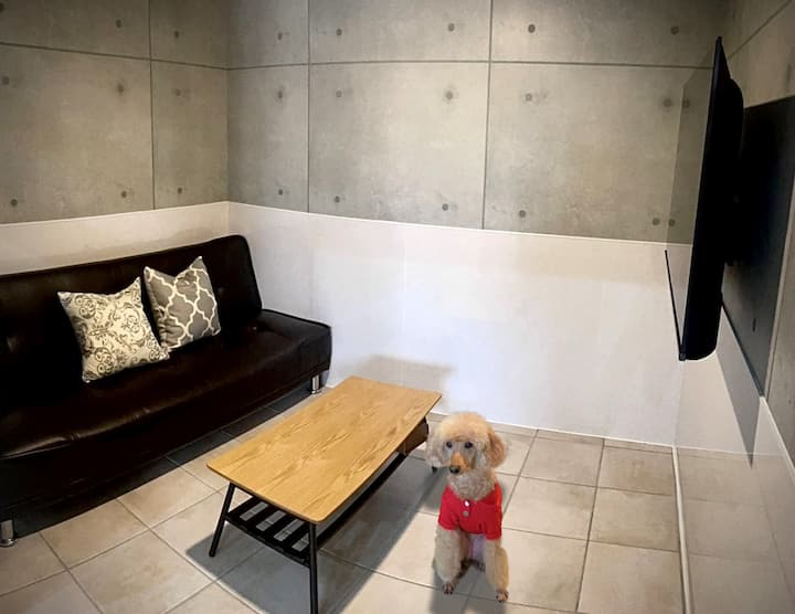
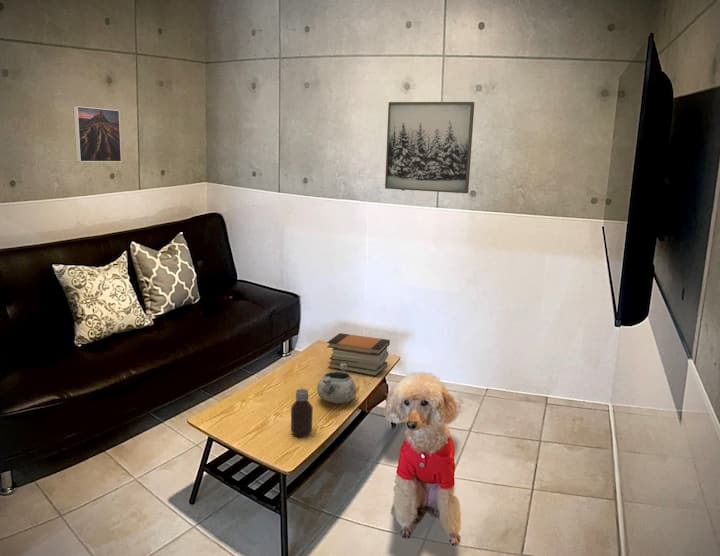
+ bottle (301, 412)
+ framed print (98, 135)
+ decorative bowl (336, 385)
+ book stack (358, 354)
+ wall art (428, 147)
